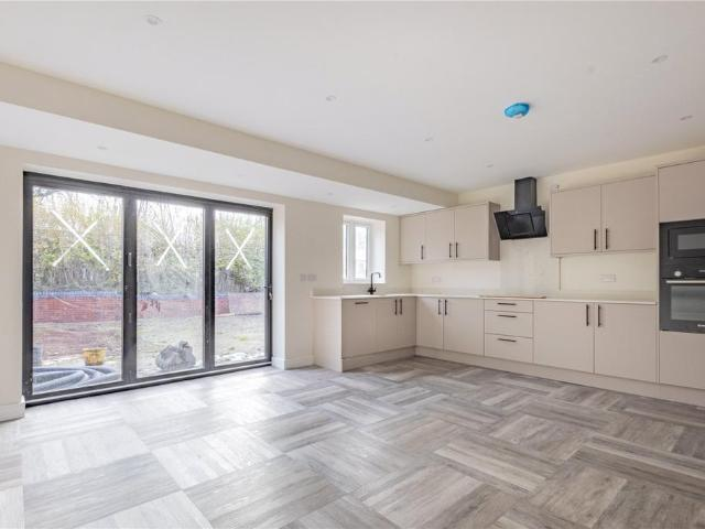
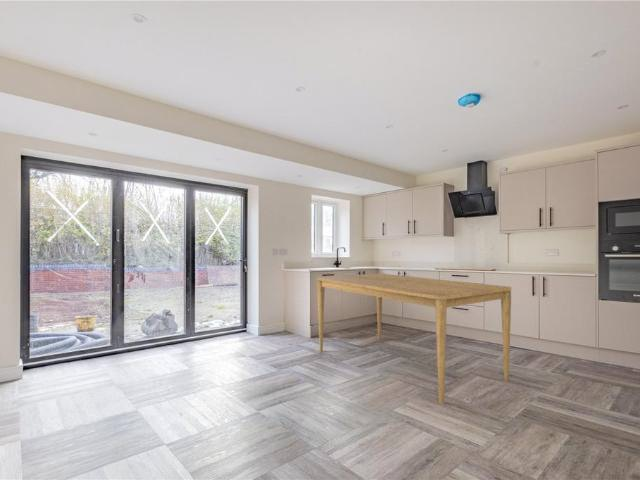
+ dining table (408, 302)
